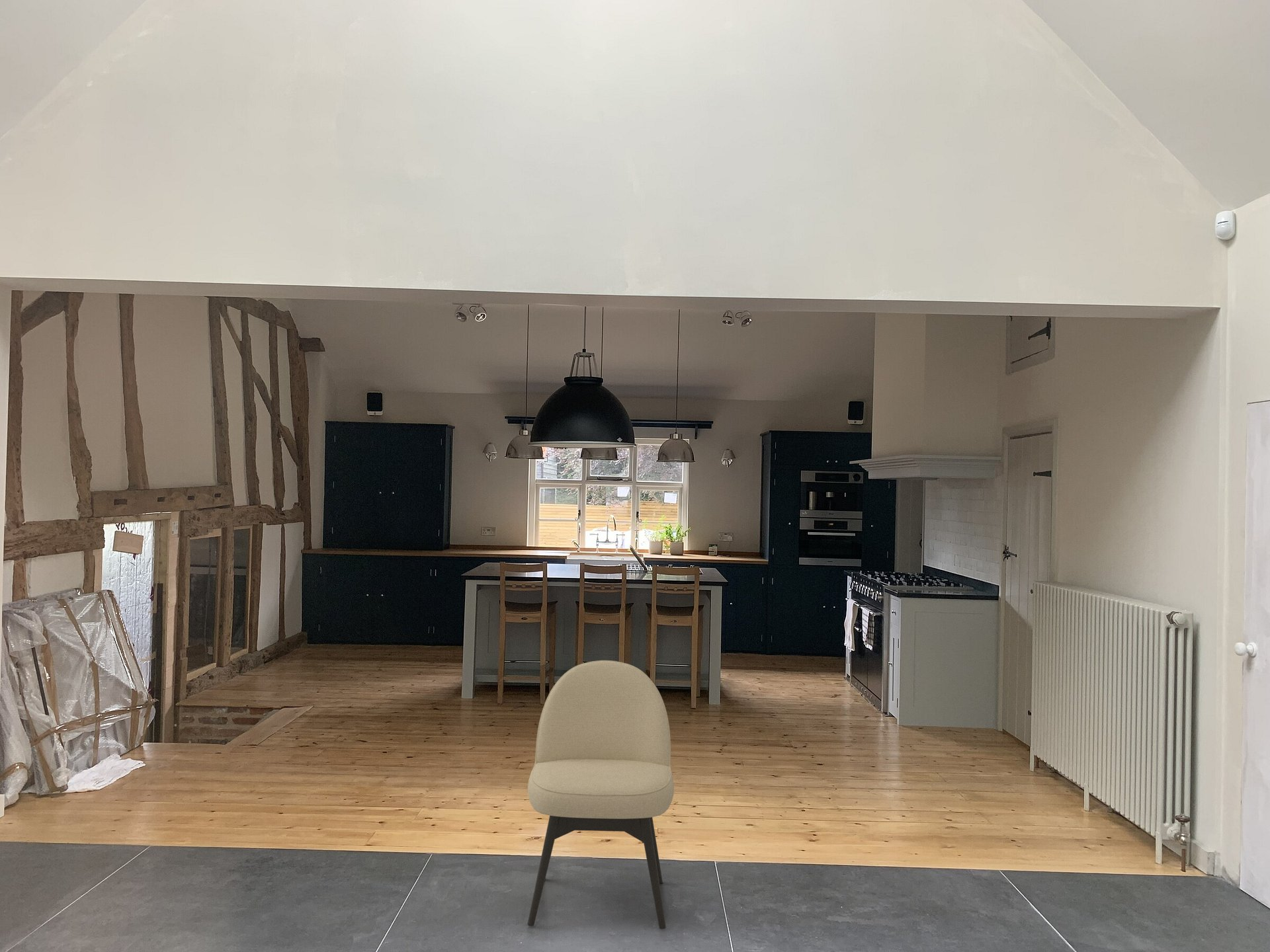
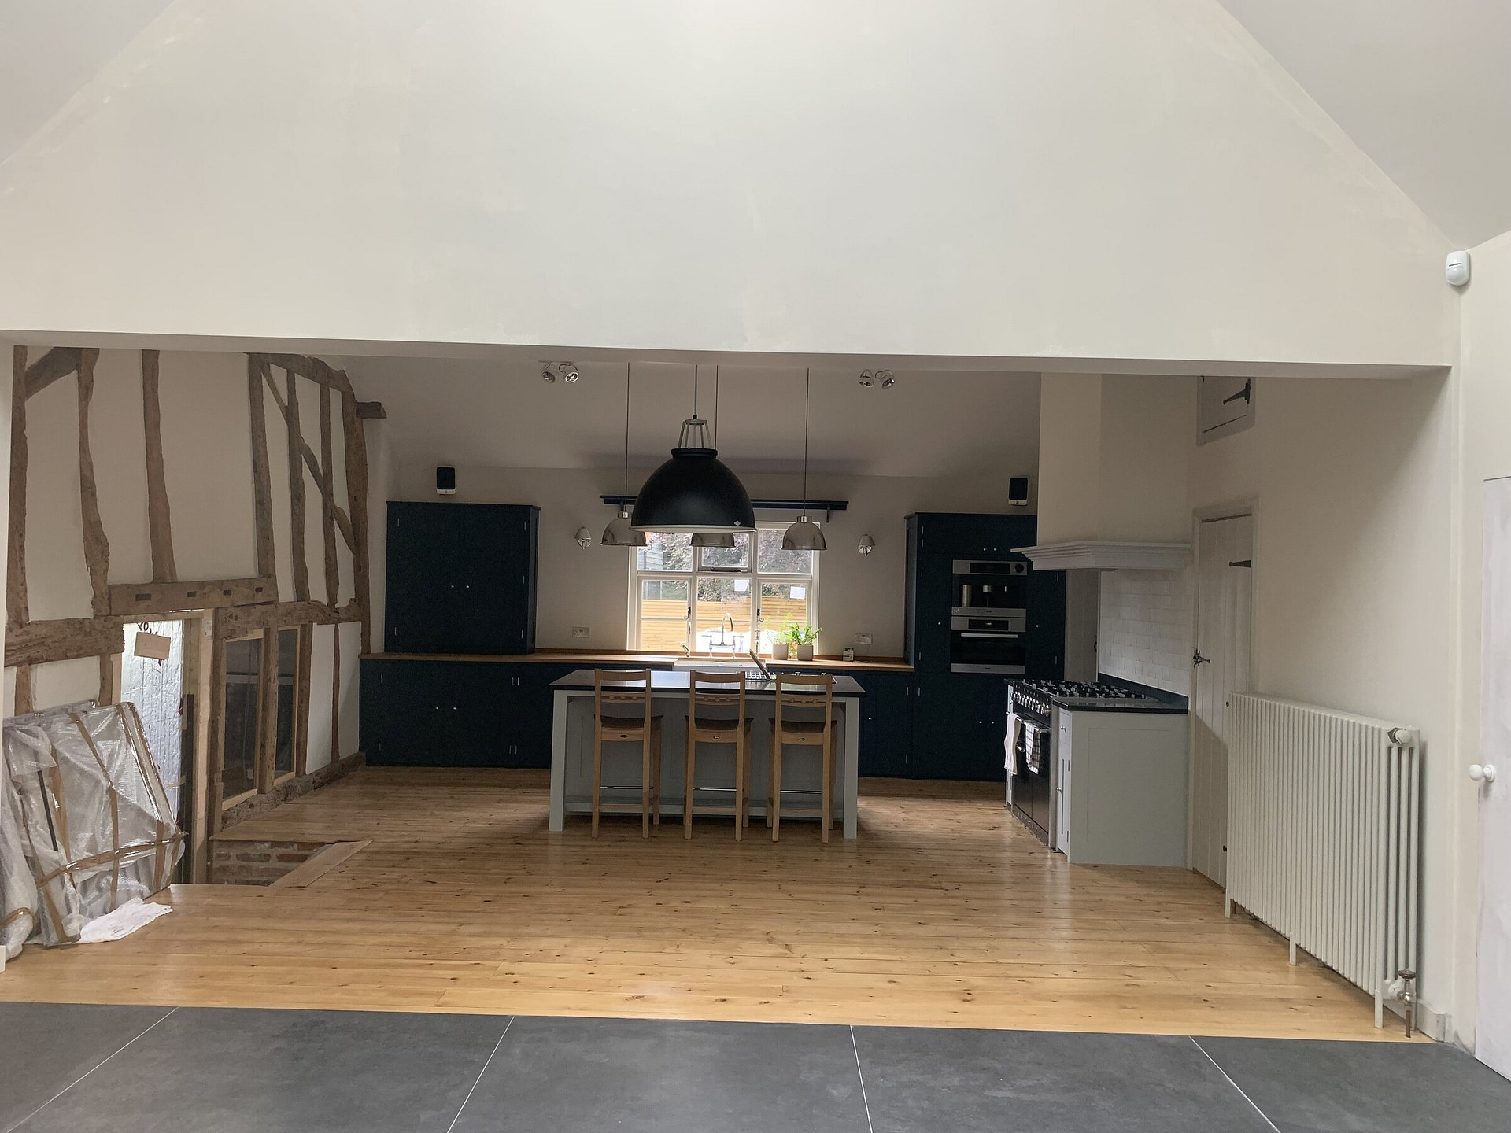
- chair (601, 785)
